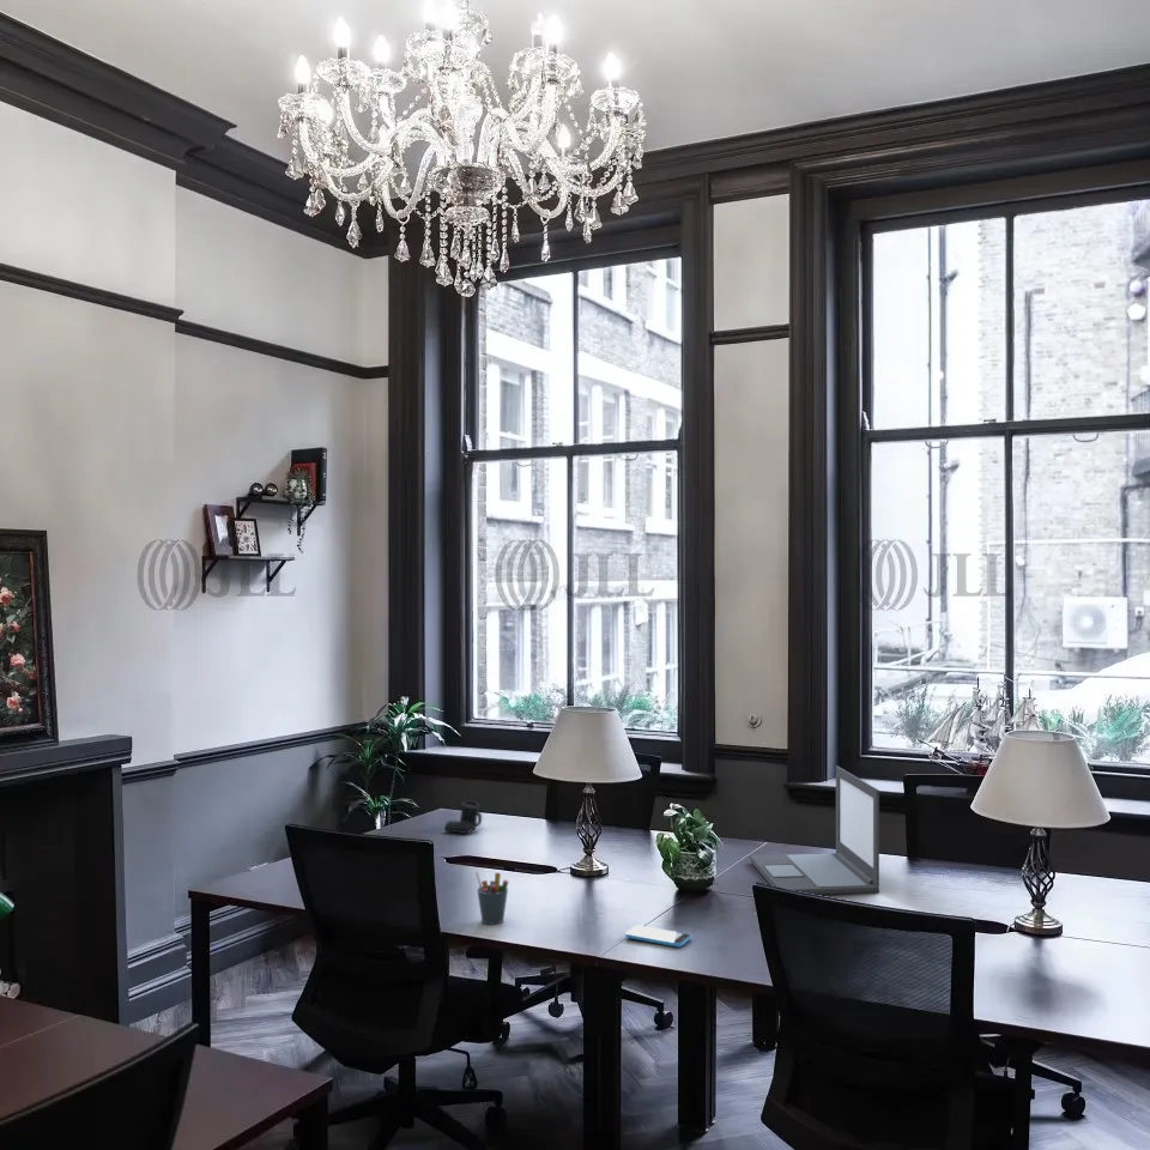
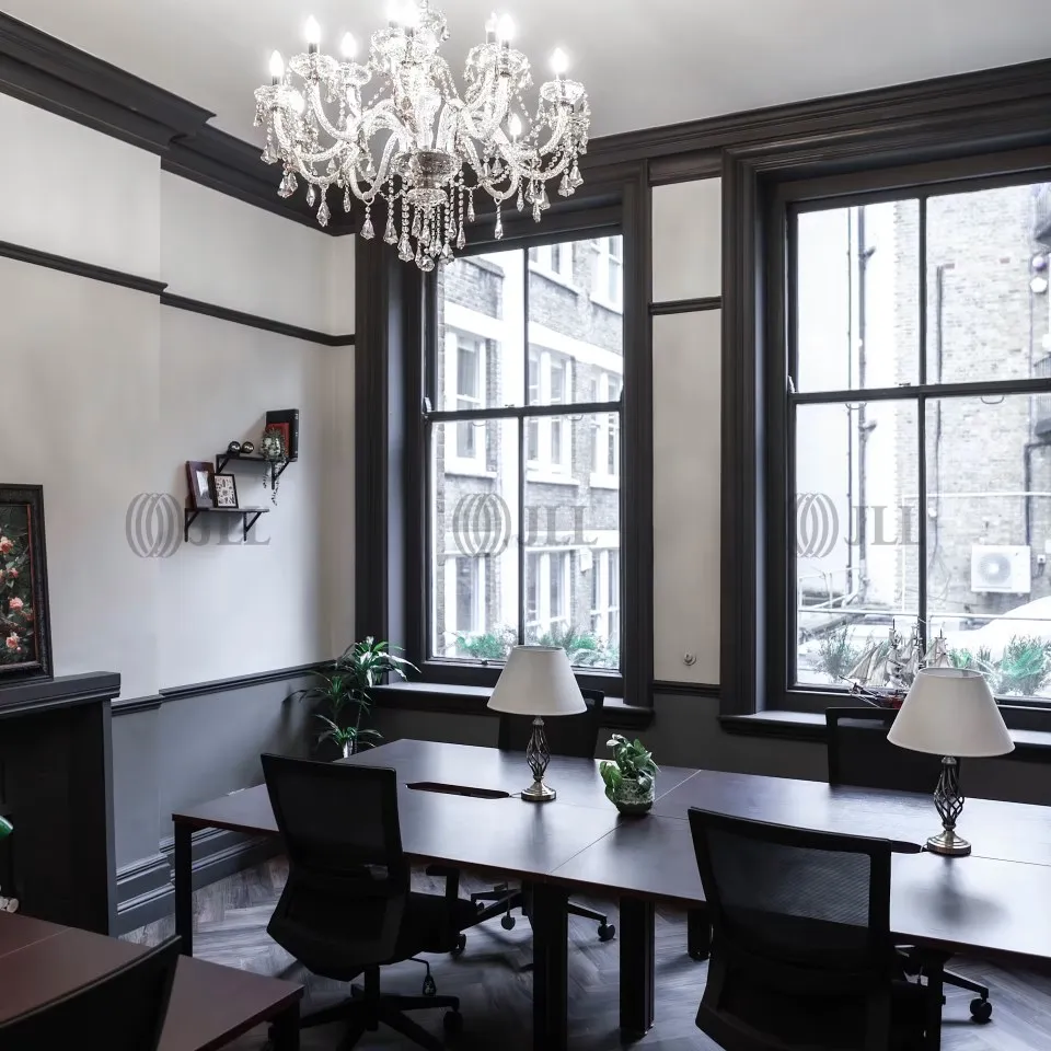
- coffee mug (465, 817)
- laptop (836, 827)
- pen holder (492, 896)
- smartphone (658, 936)
